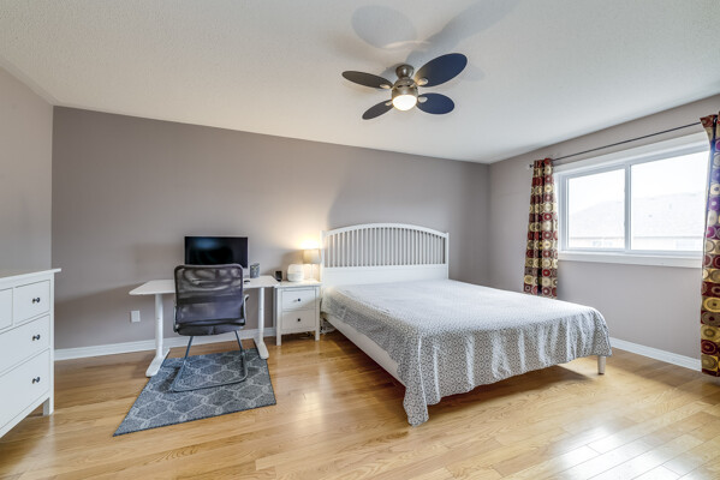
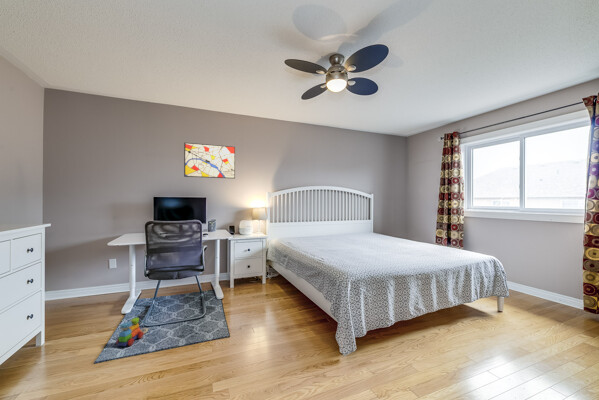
+ wall art (210, 161)
+ toy train (134, 328)
